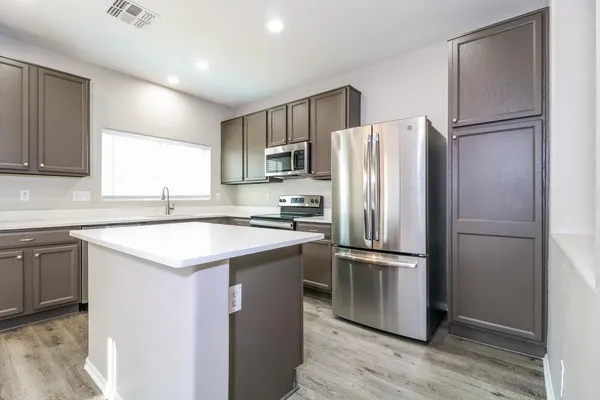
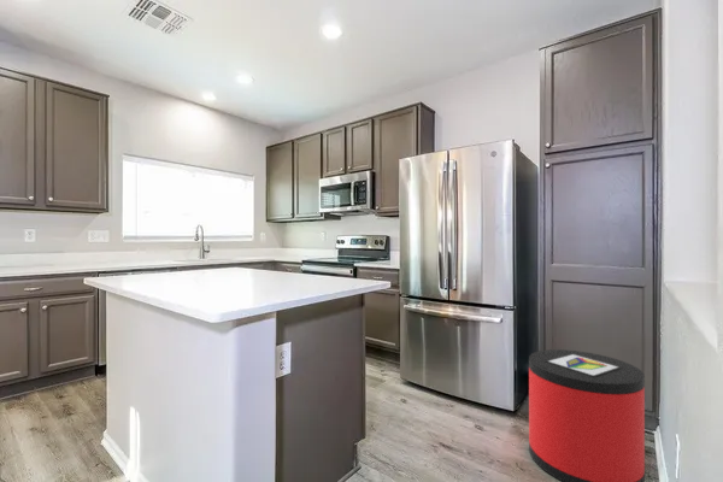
+ trash can (582, 412)
